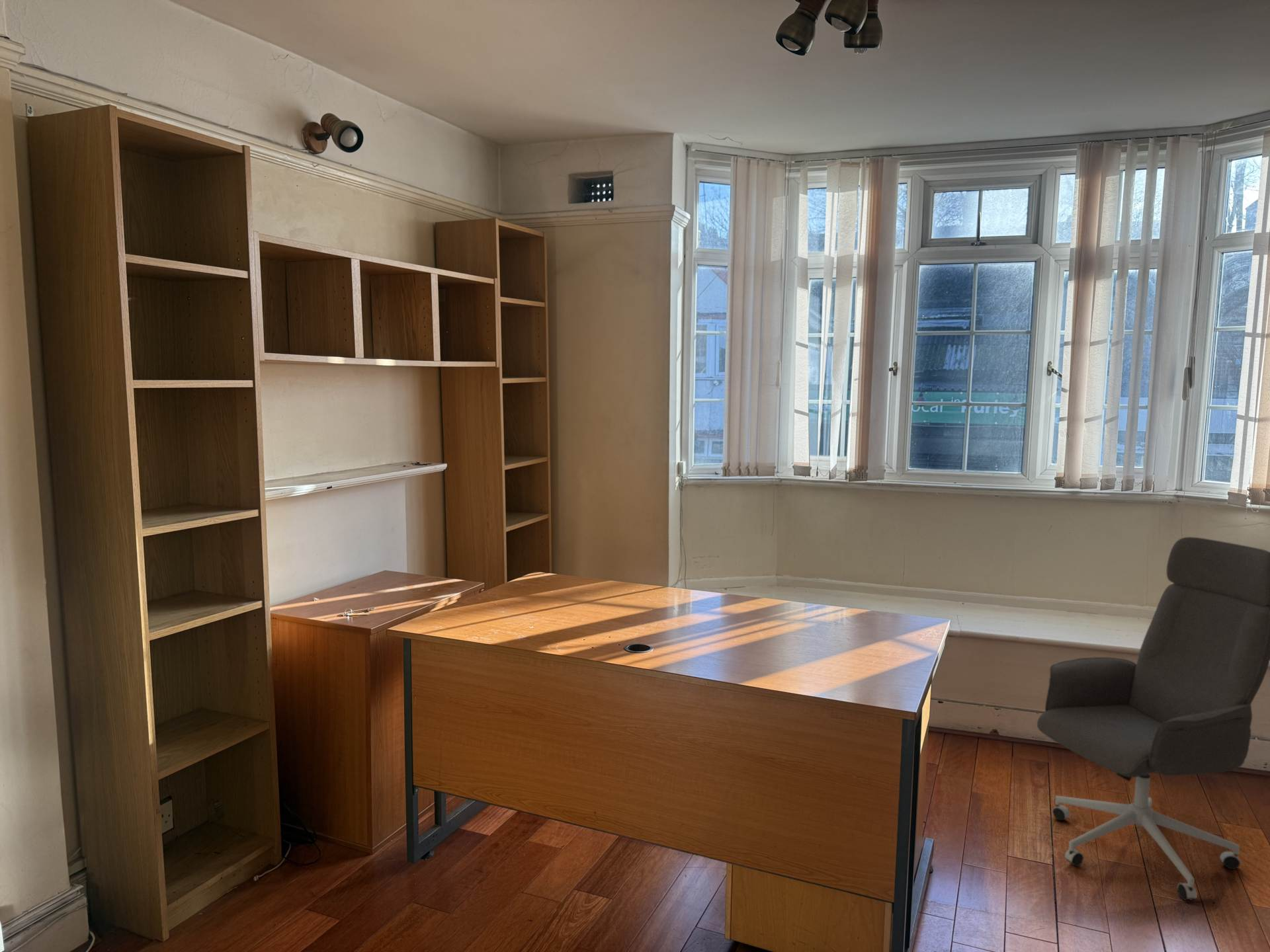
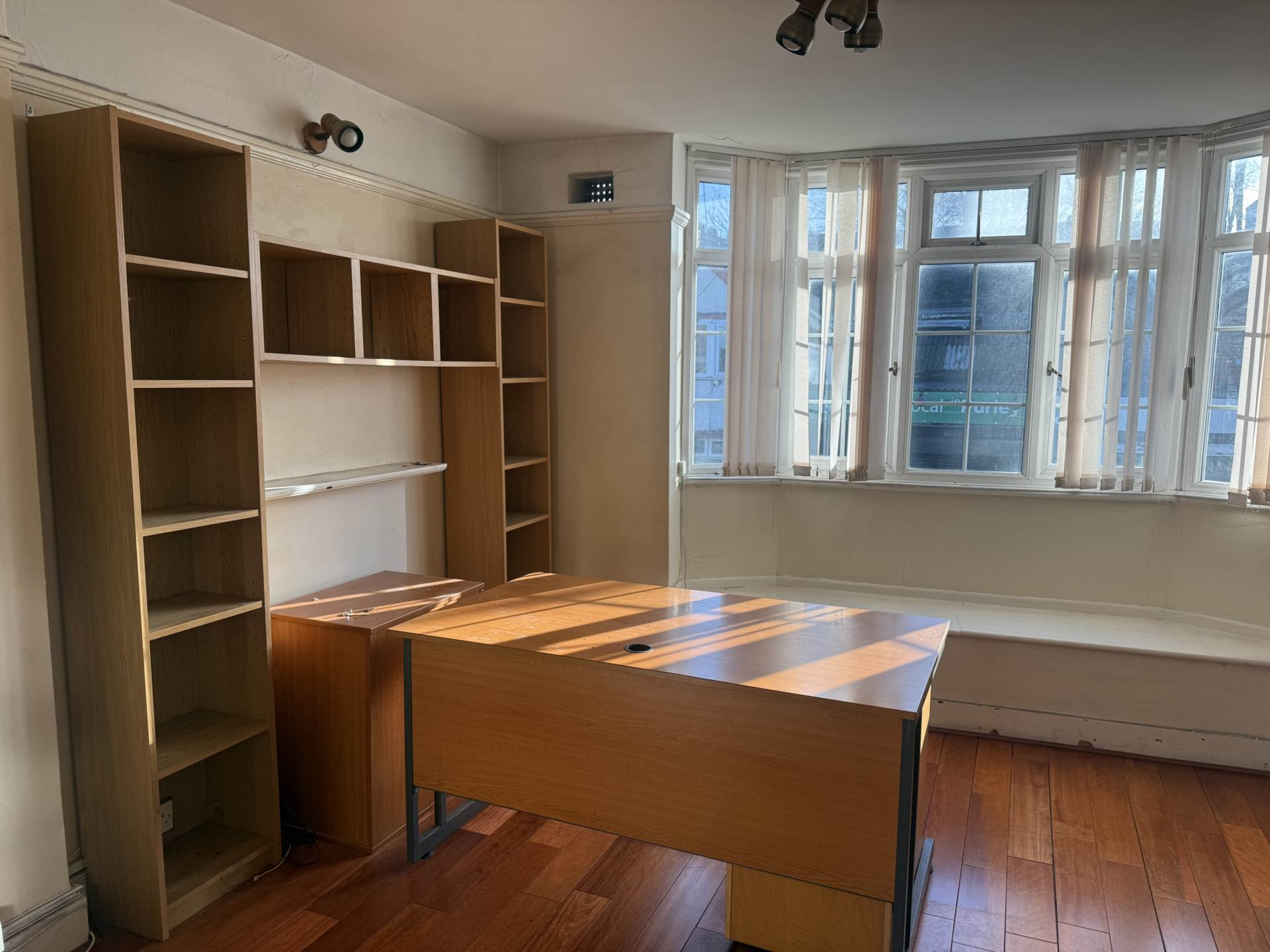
- office chair (1156, 701)
